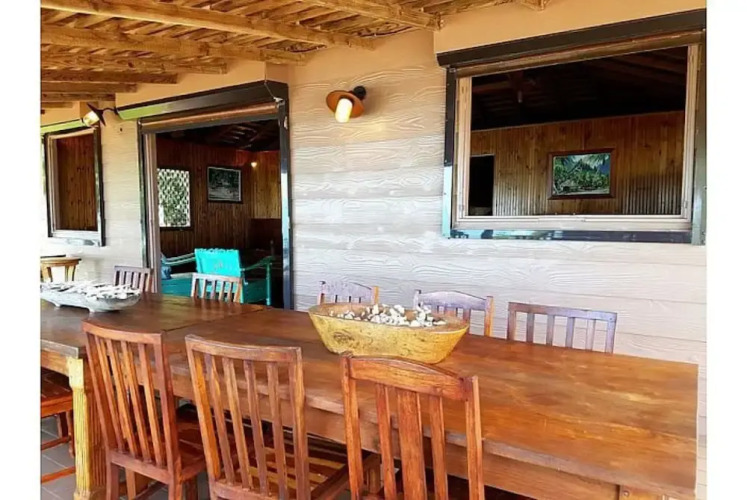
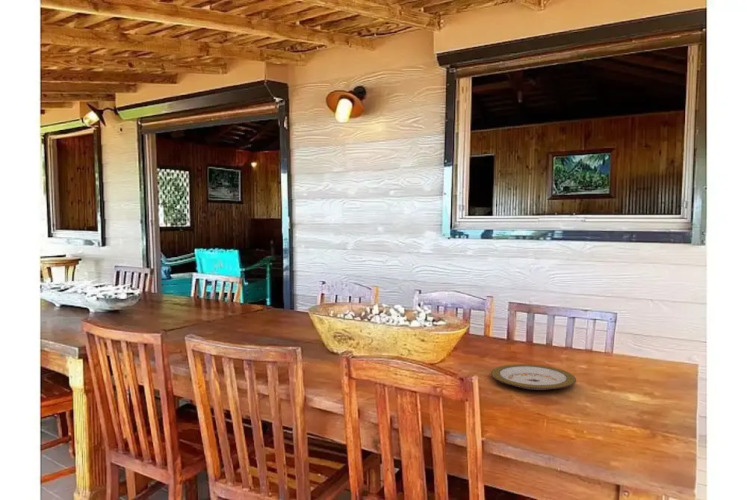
+ plate (532, 378)
